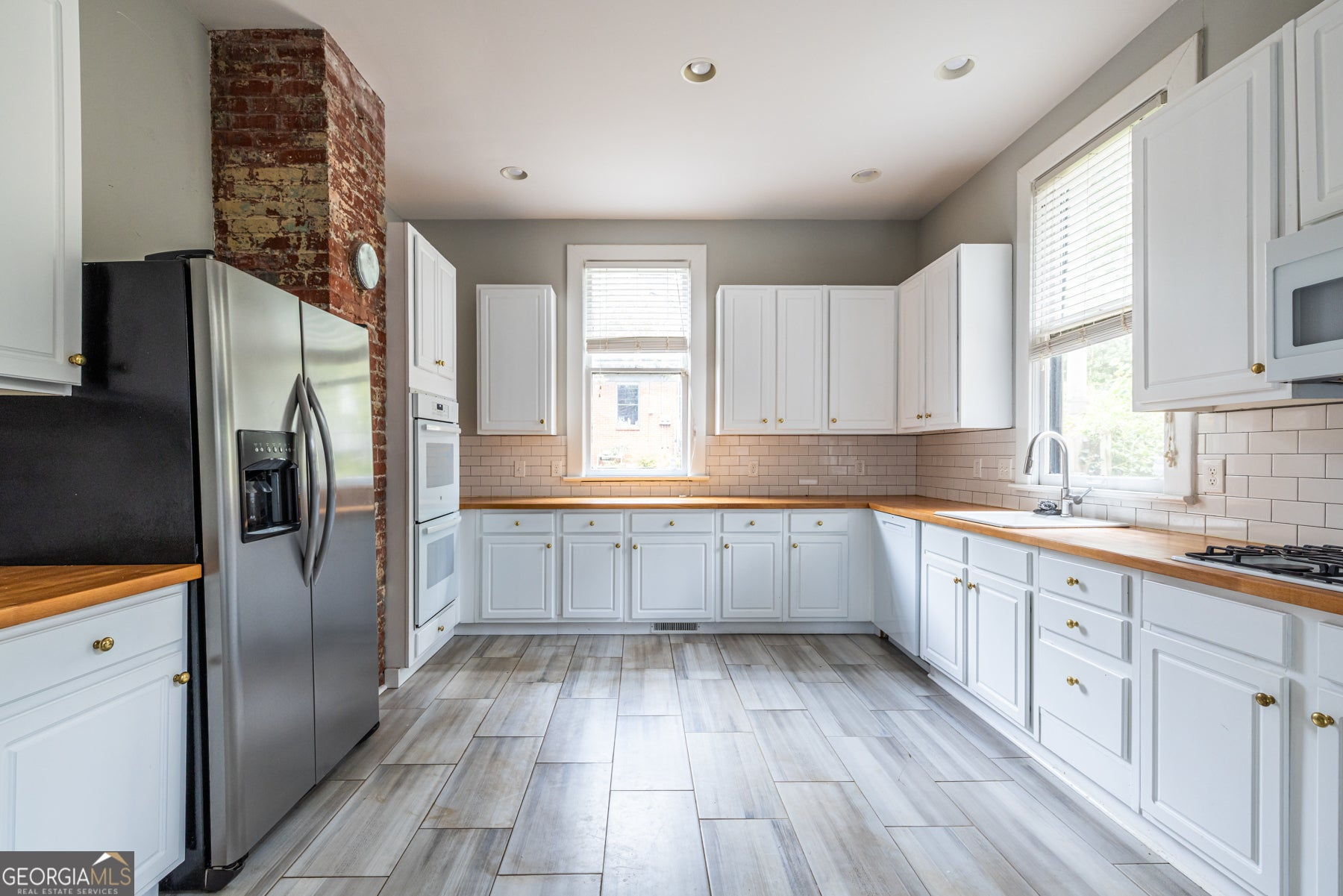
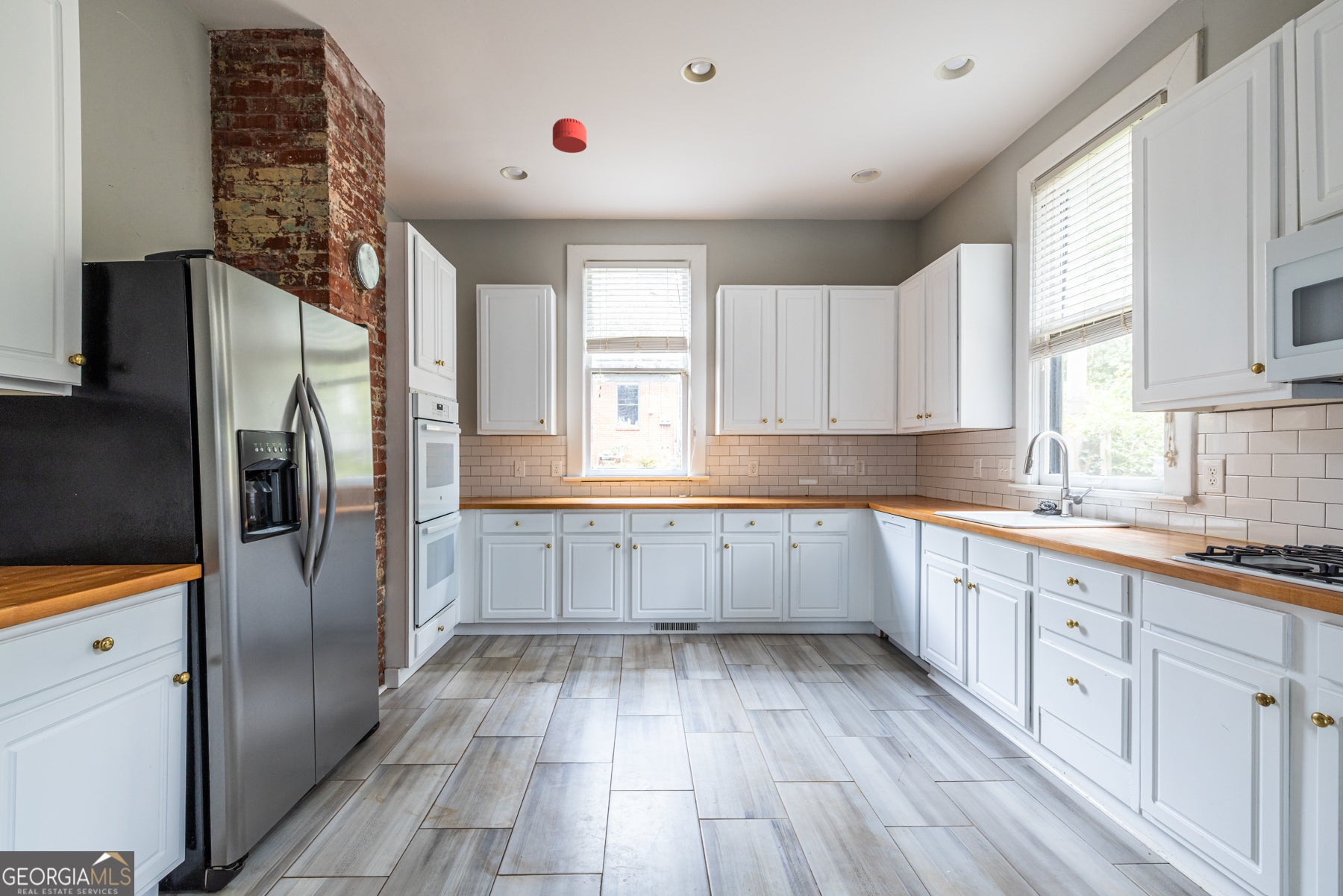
+ smoke detector (569, 134)
